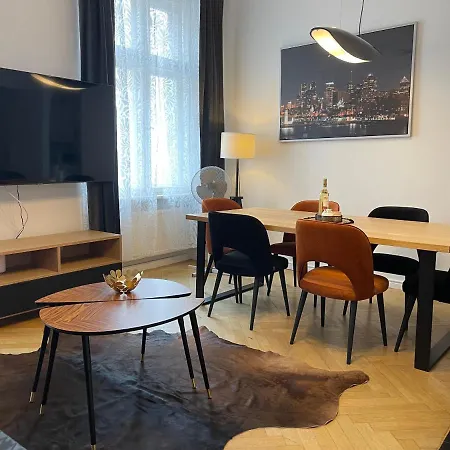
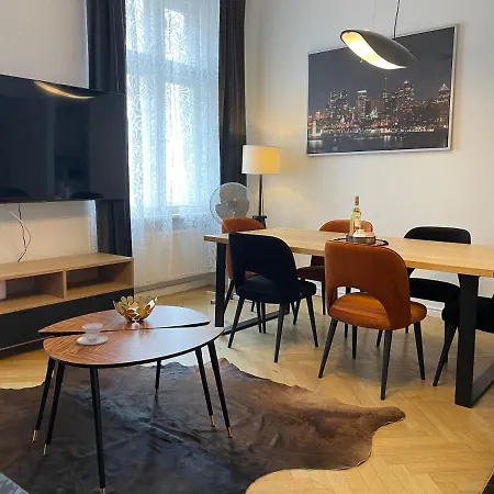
+ teacup (92, 333)
